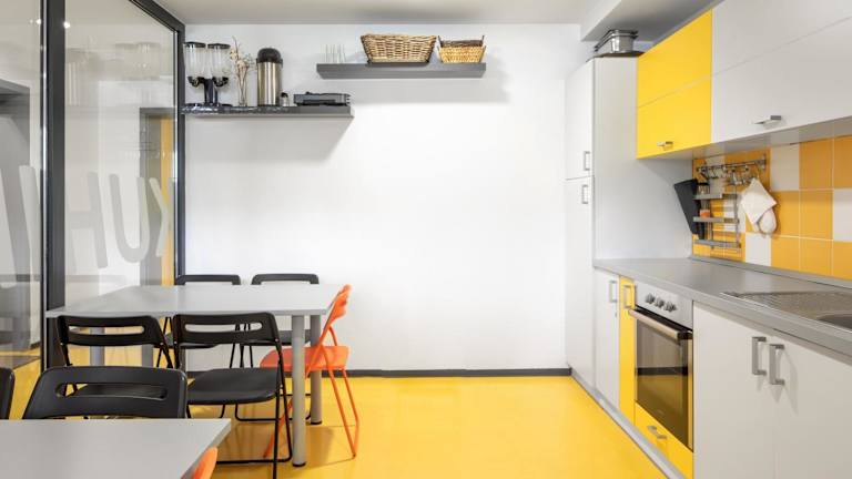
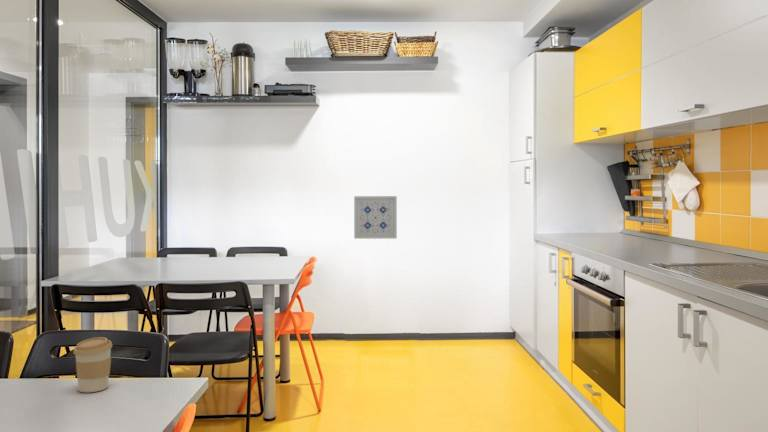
+ coffee cup (93, 364)
+ wall art (375, 217)
